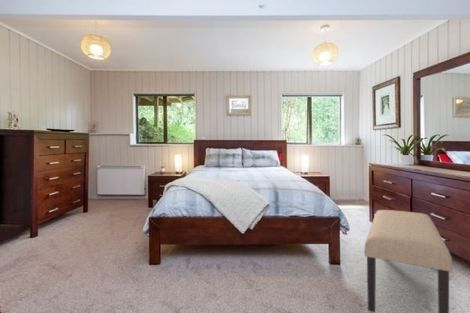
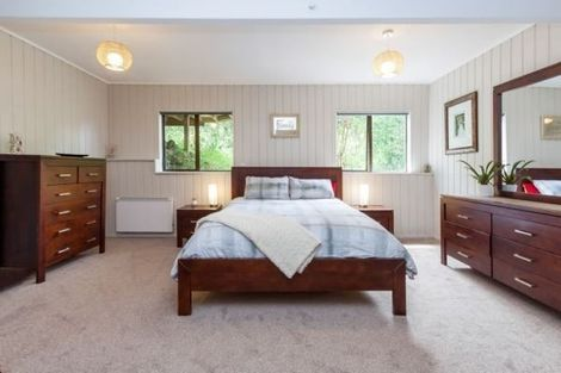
- bench (403, 253)
